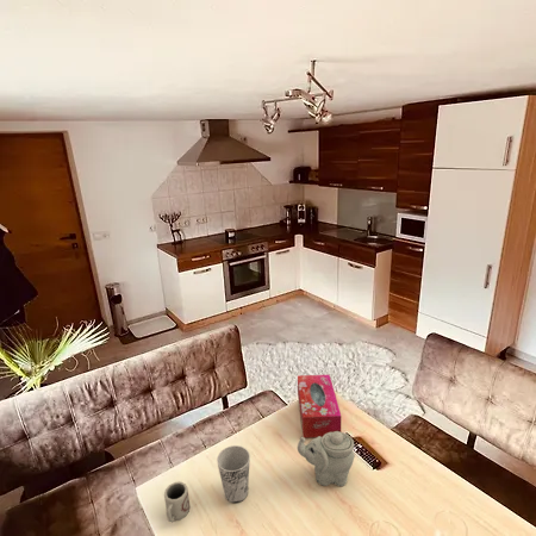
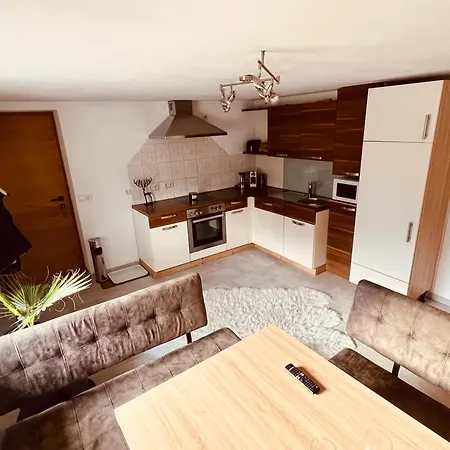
- teapot (325, 454)
- cup (175, 504)
- tissue box (317, 404)
- cup (235, 475)
